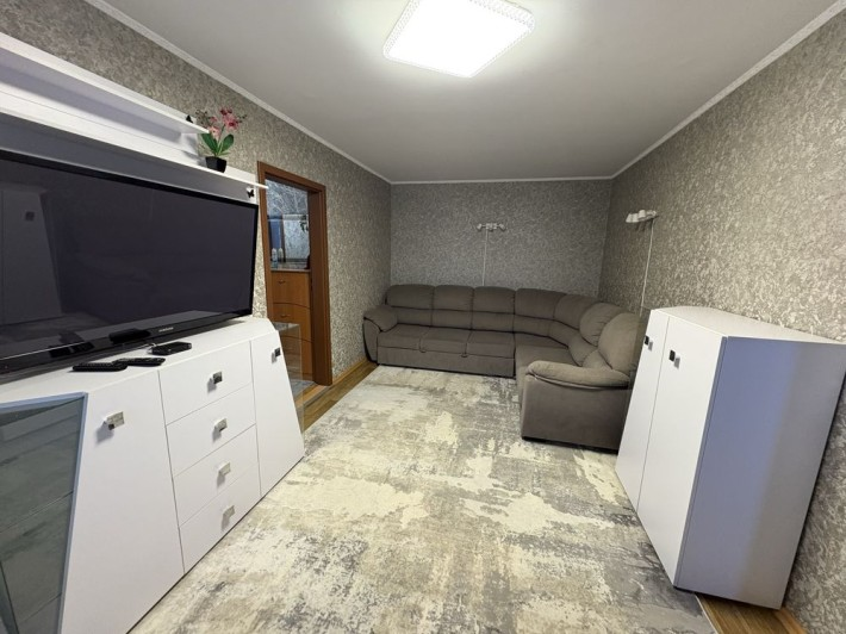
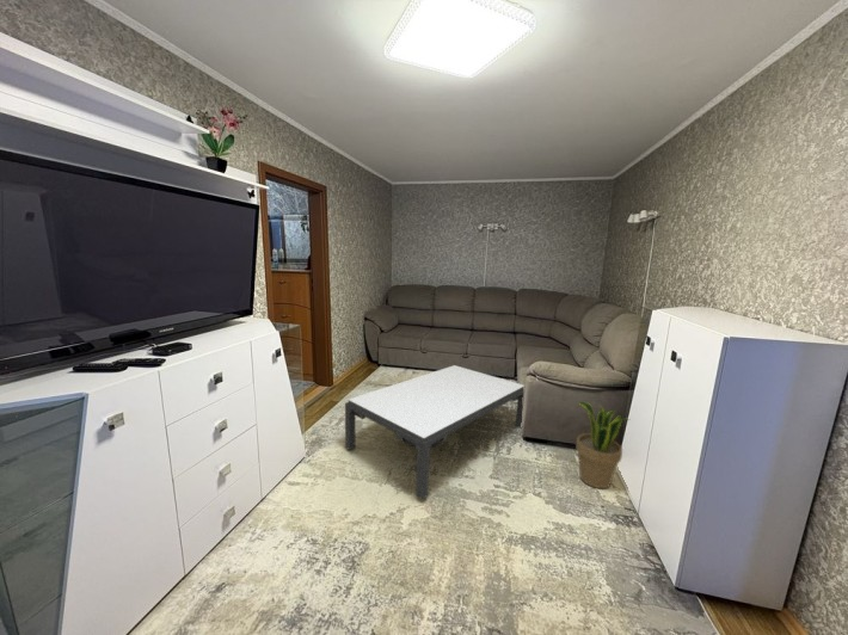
+ coffee table (442, 414)
+ potted plant (596, 443)
